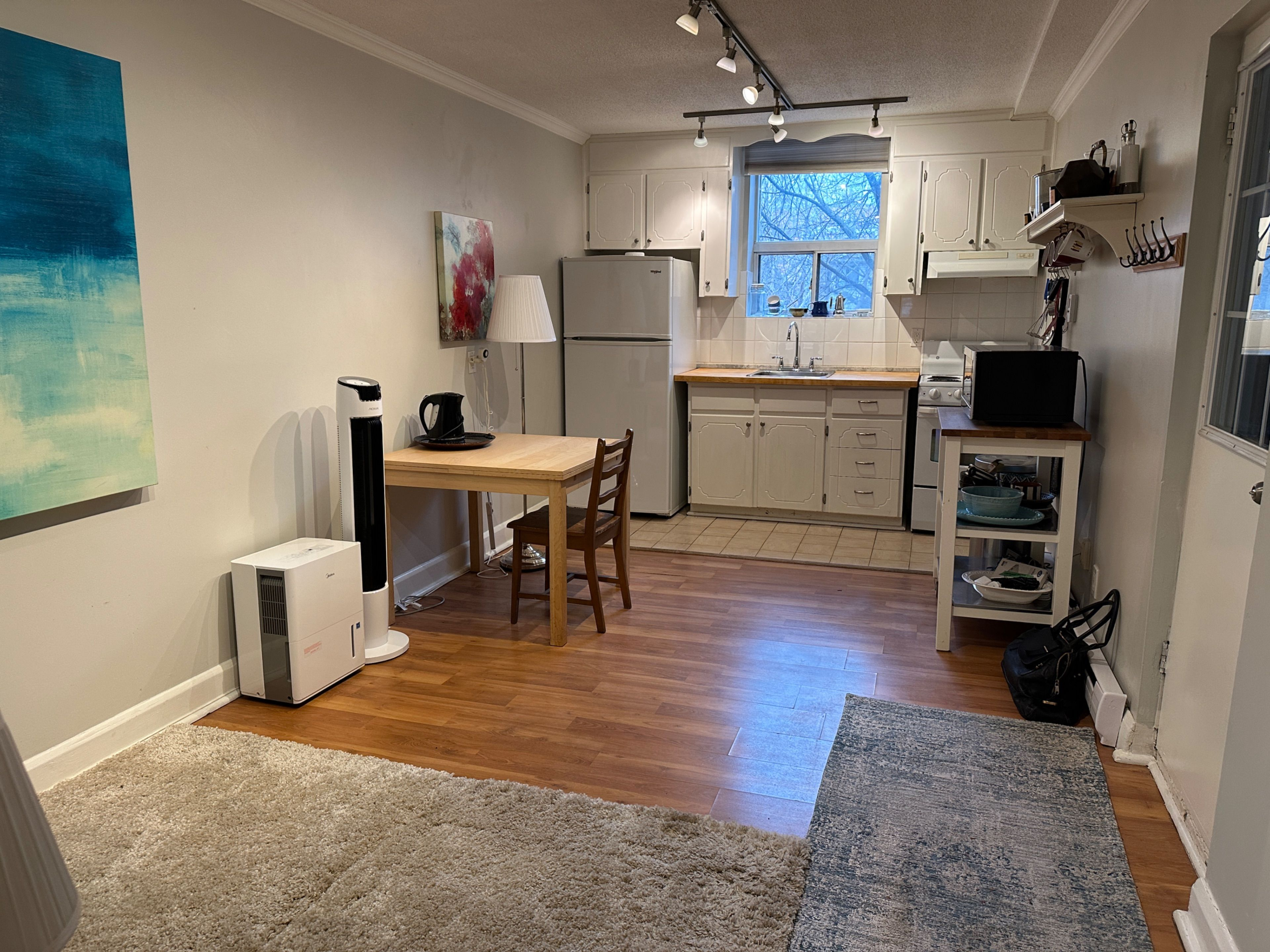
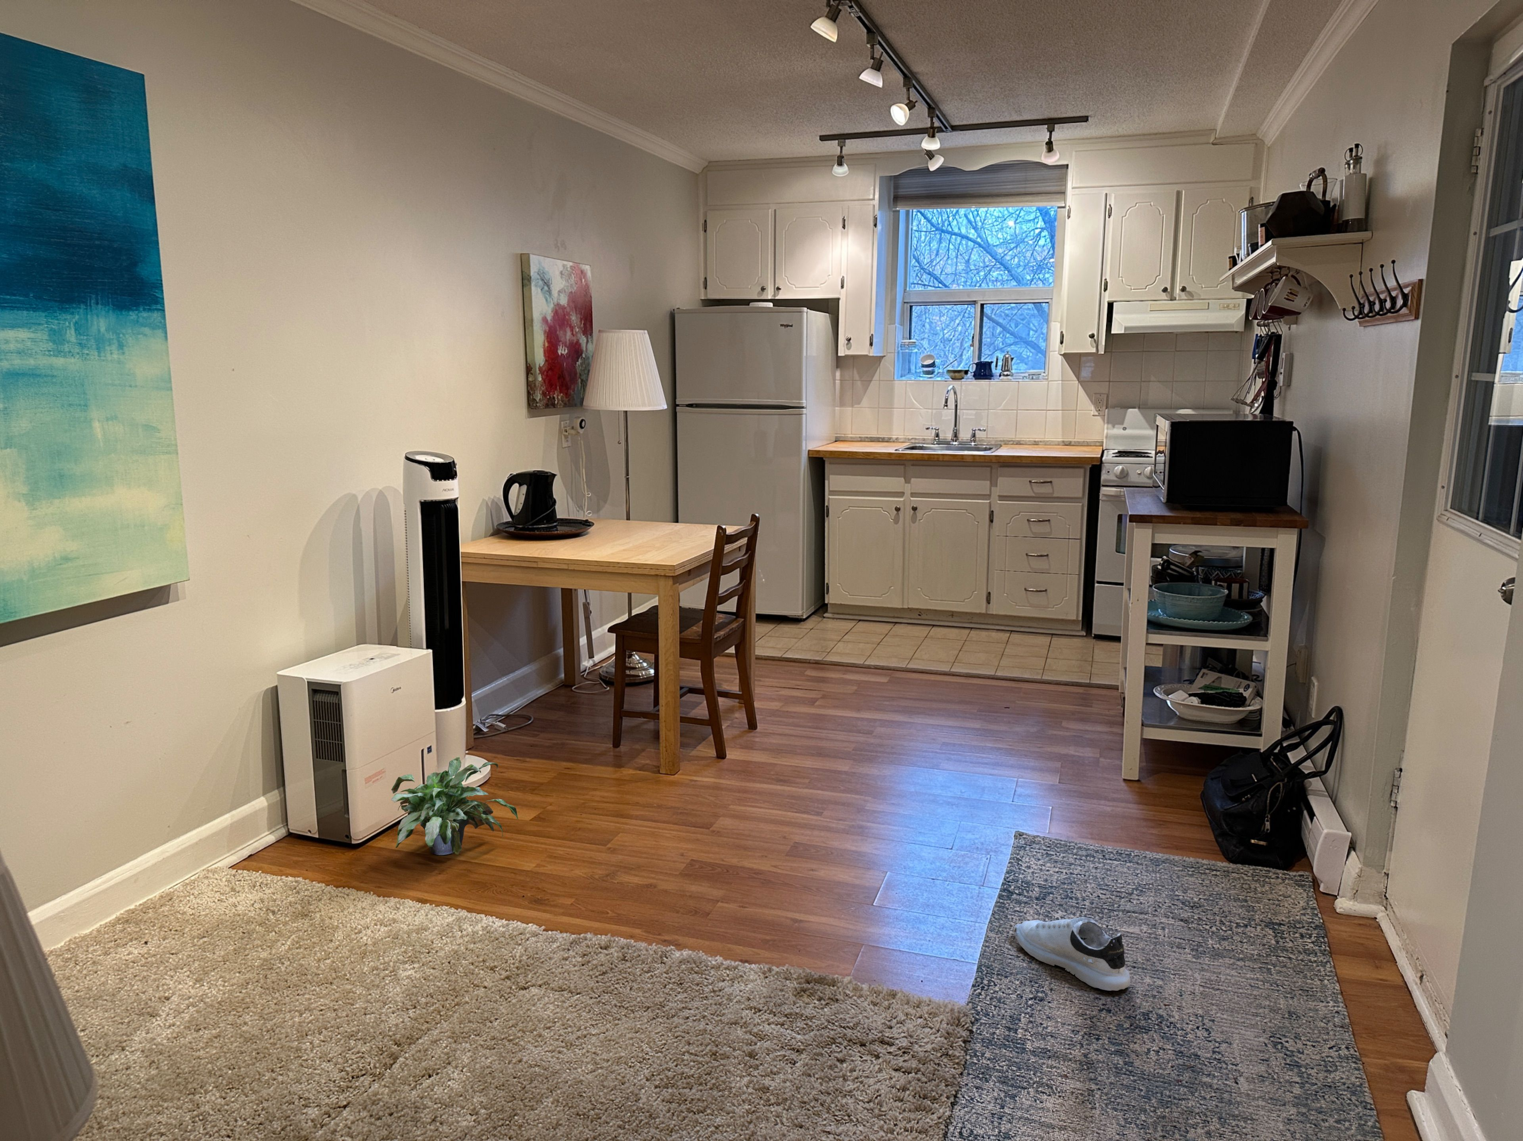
+ shoe (1072, 936)
+ potted plant (446, 807)
